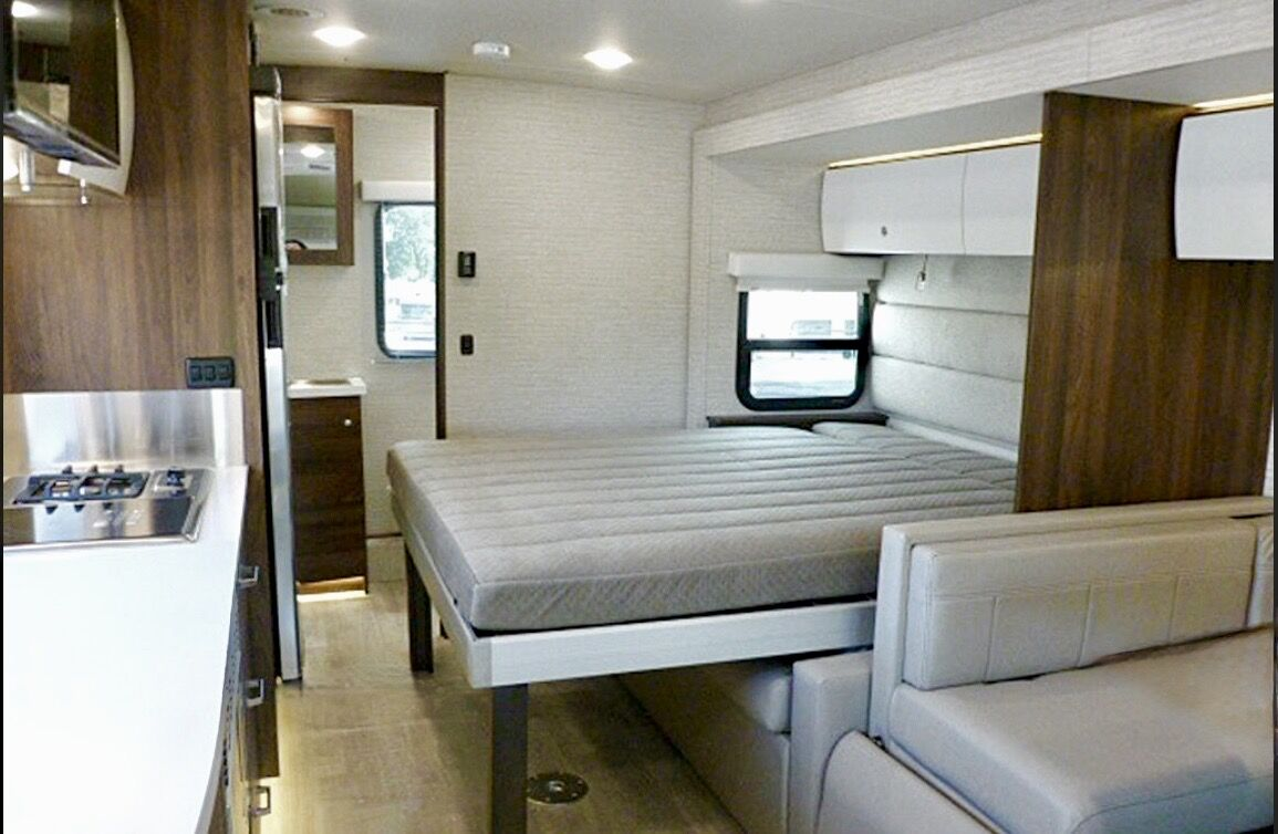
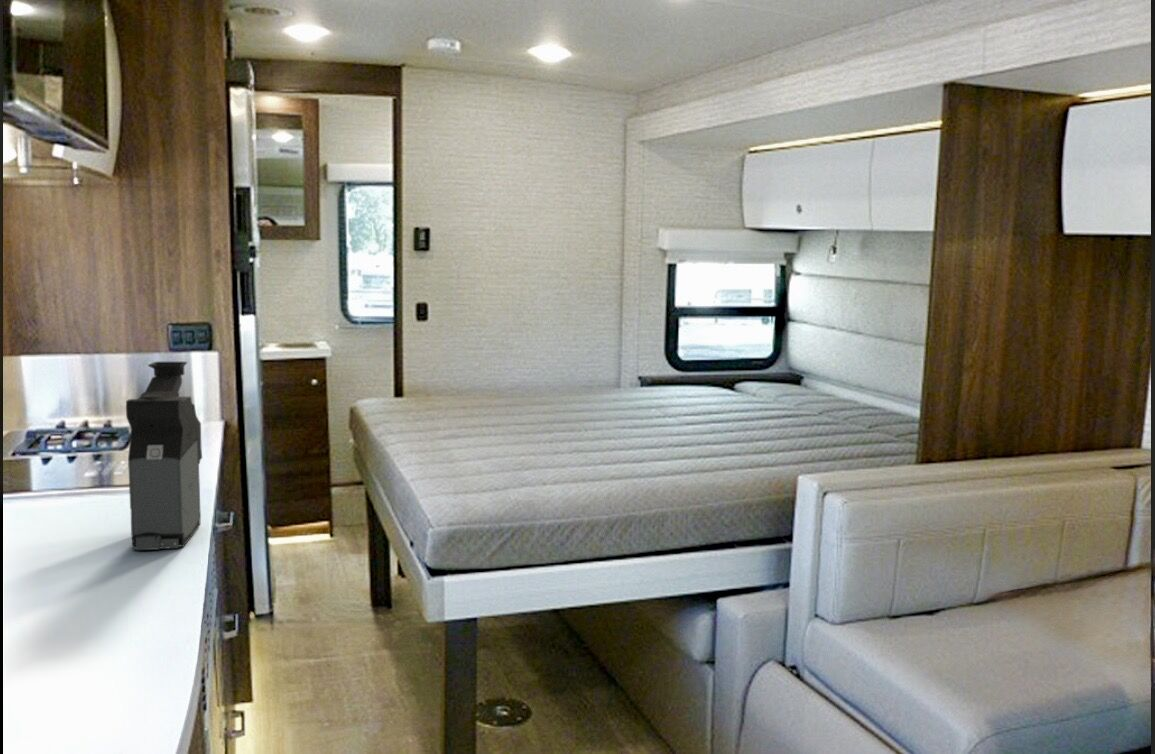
+ coffee maker (166, 452)
